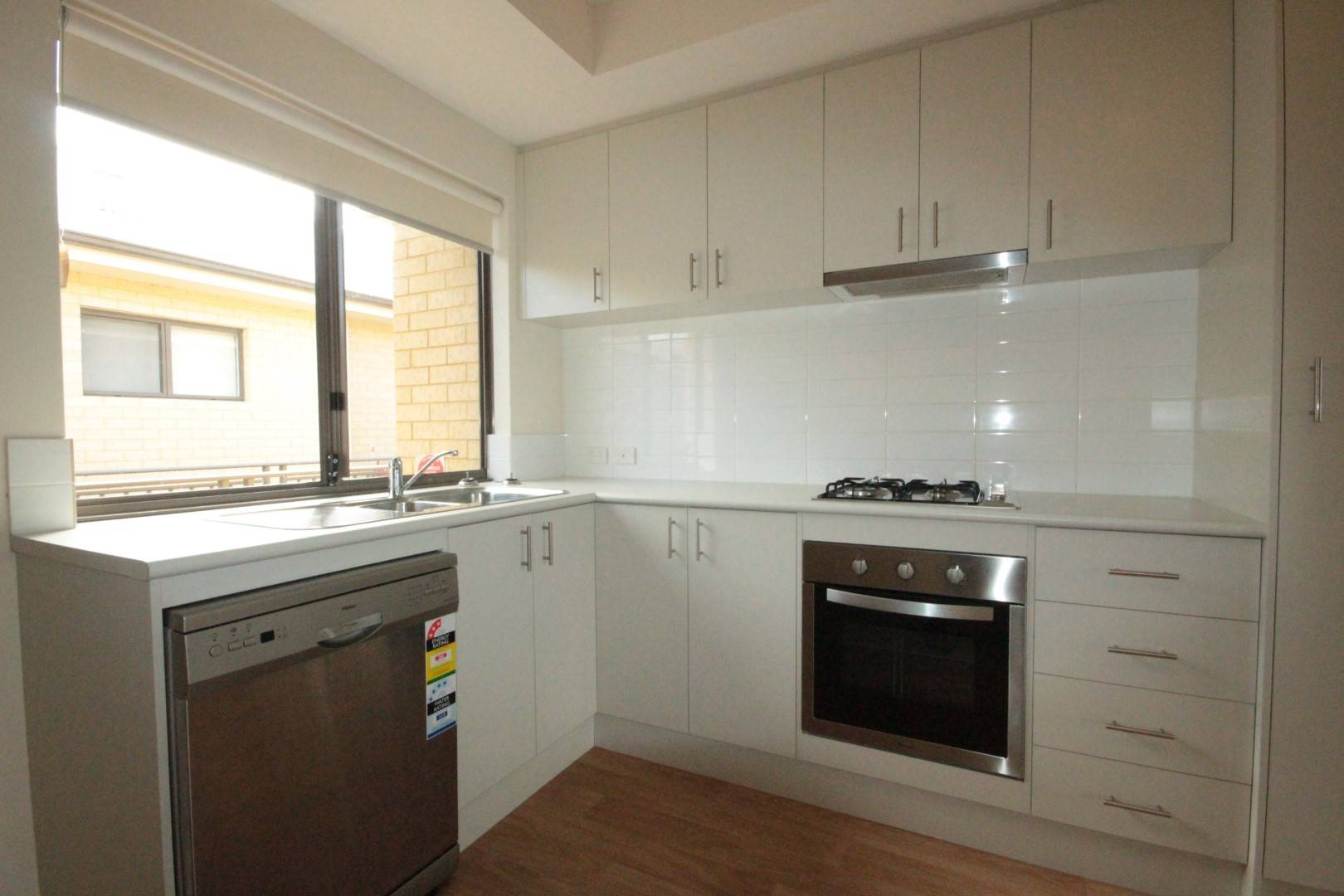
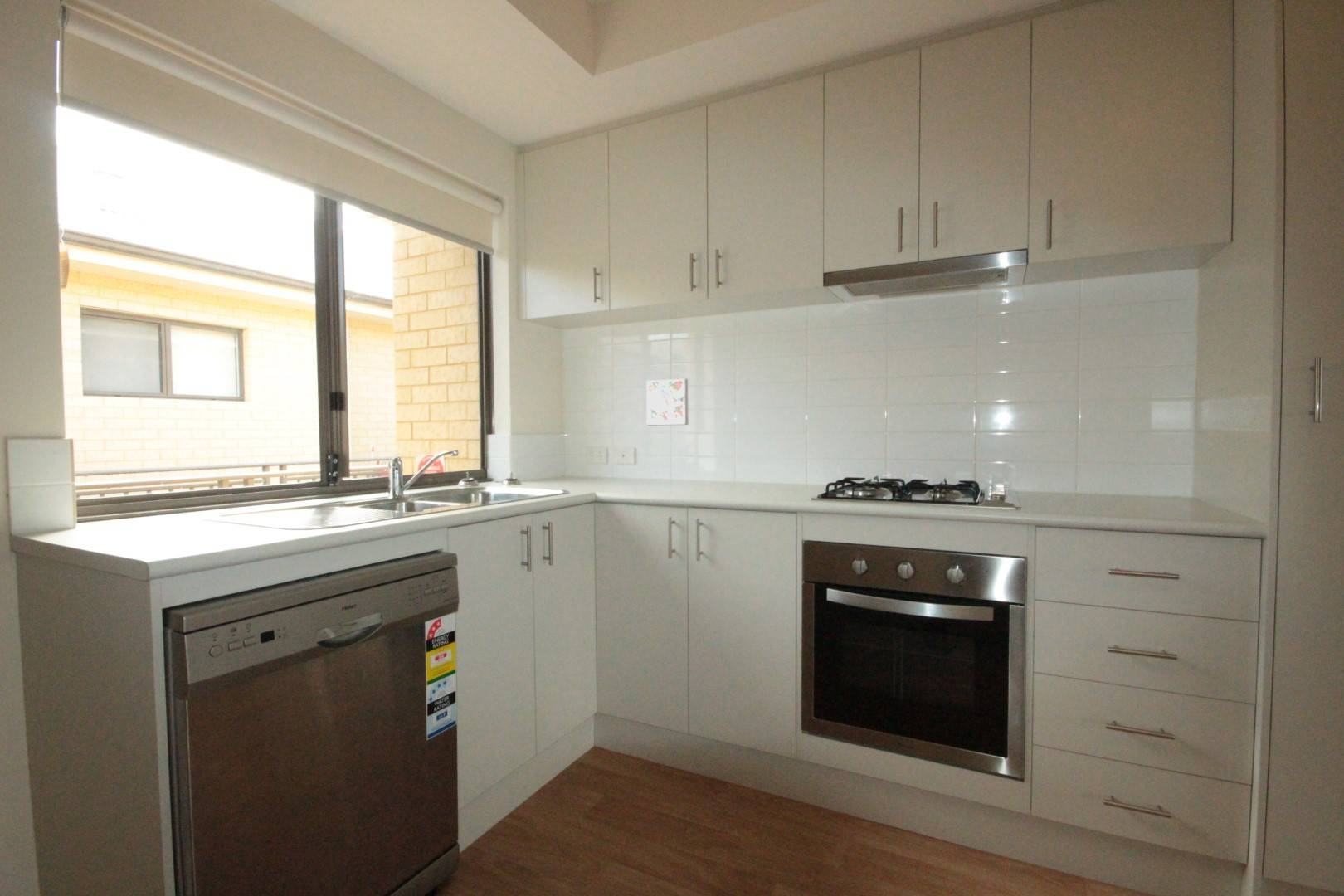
+ decorative tile (666, 402)
